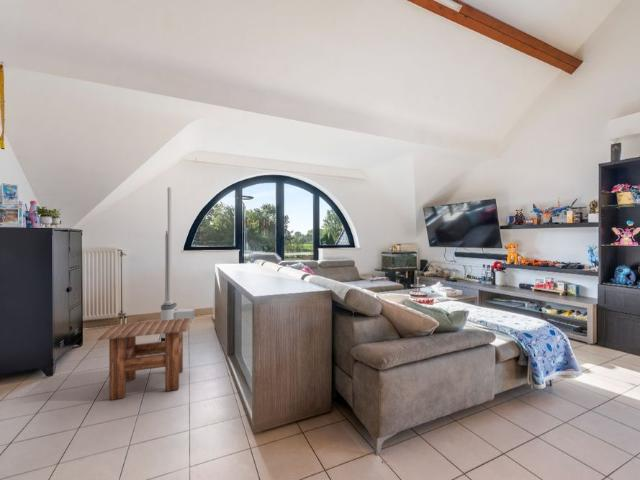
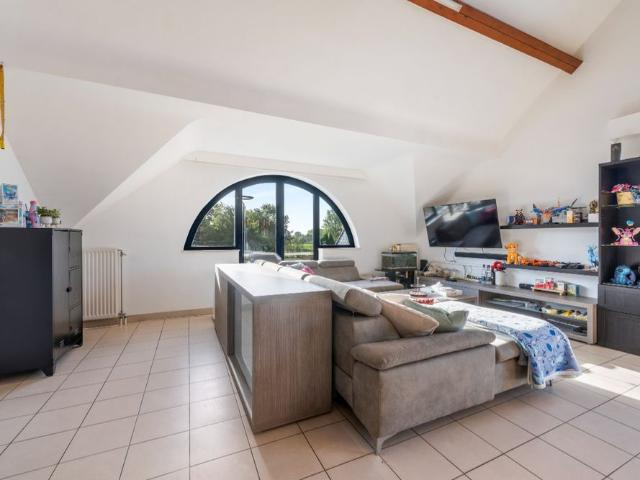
- antenna (170, 263)
- side table (149, 355)
